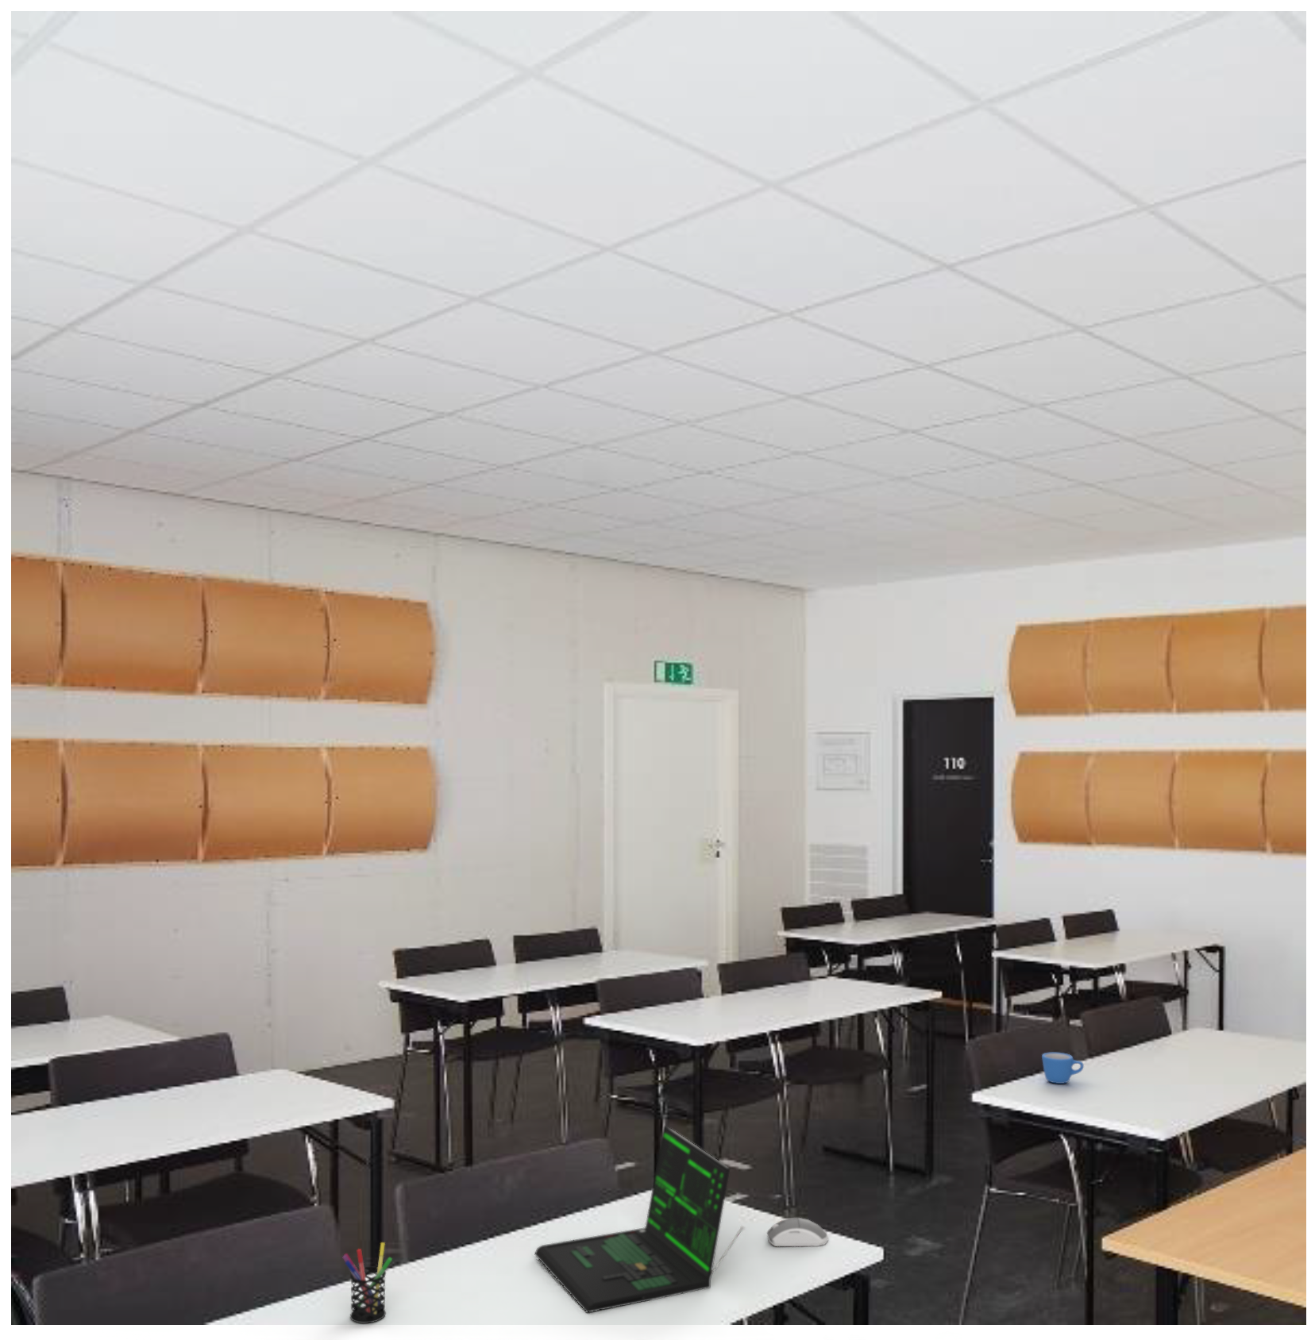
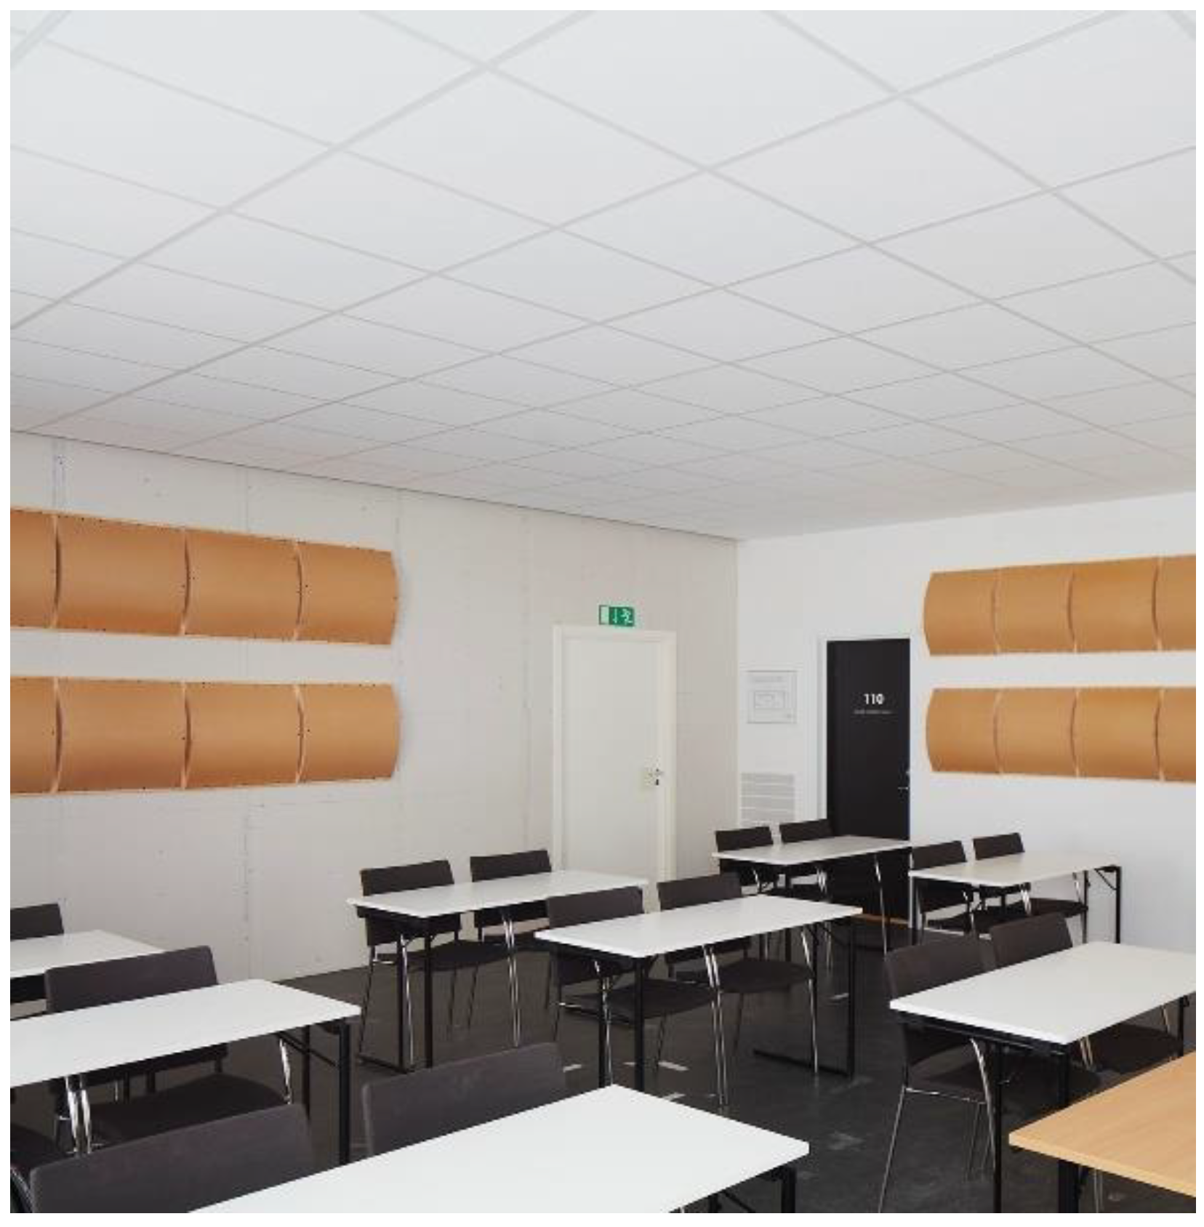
- mug (1062, 1068)
- laptop (647, 1220)
- computer mouse (797, 1229)
- pen holder (370, 1281)
